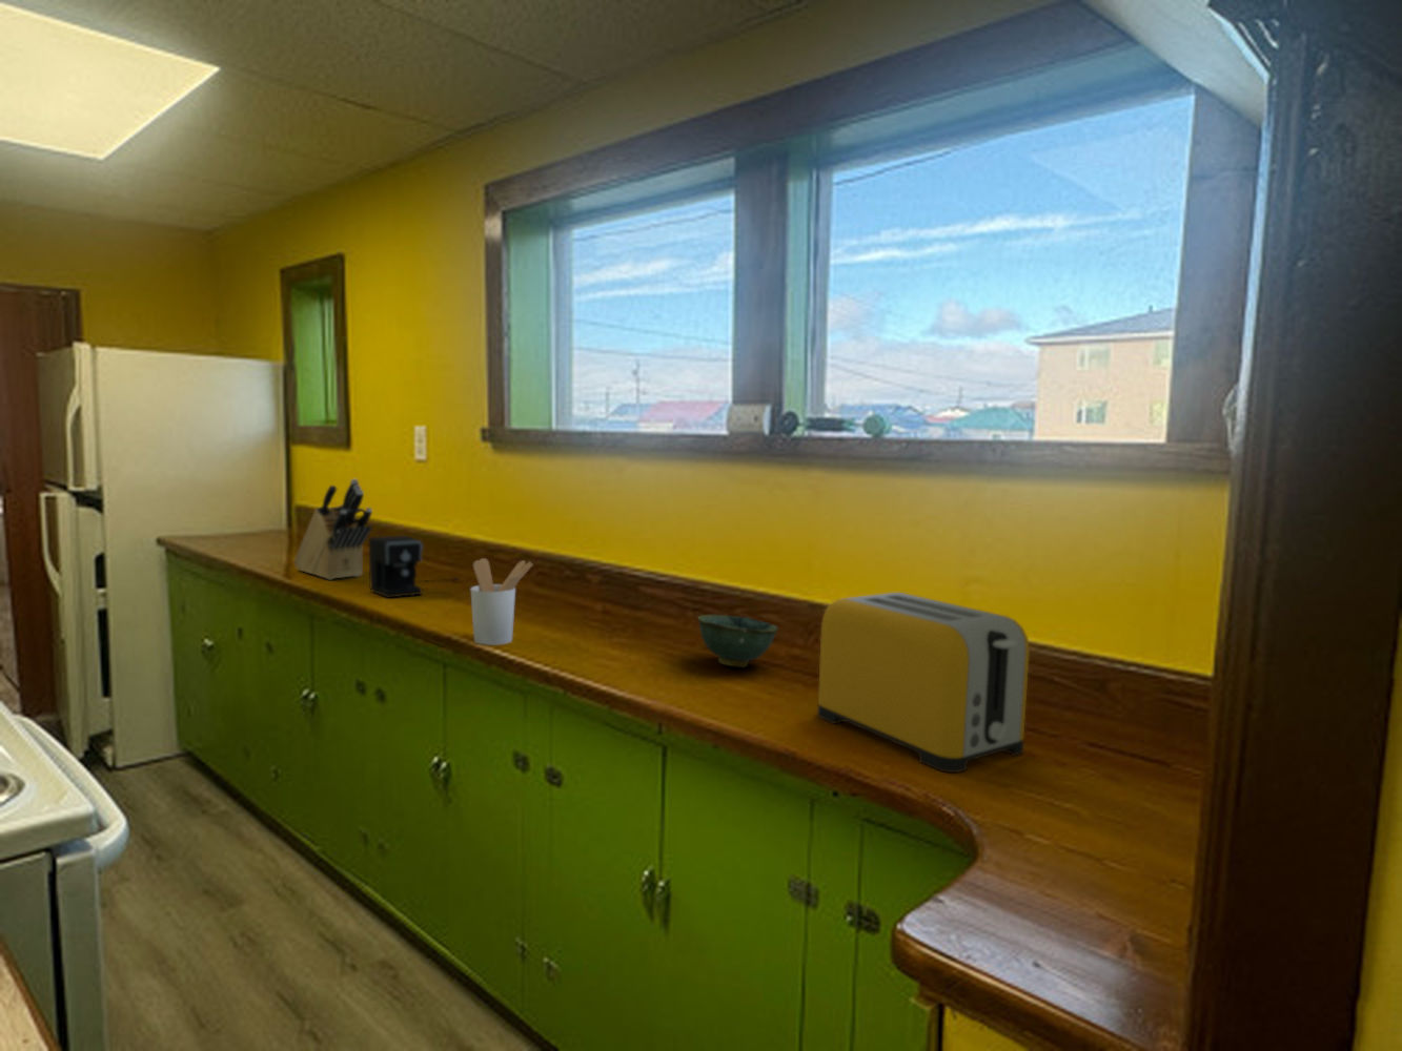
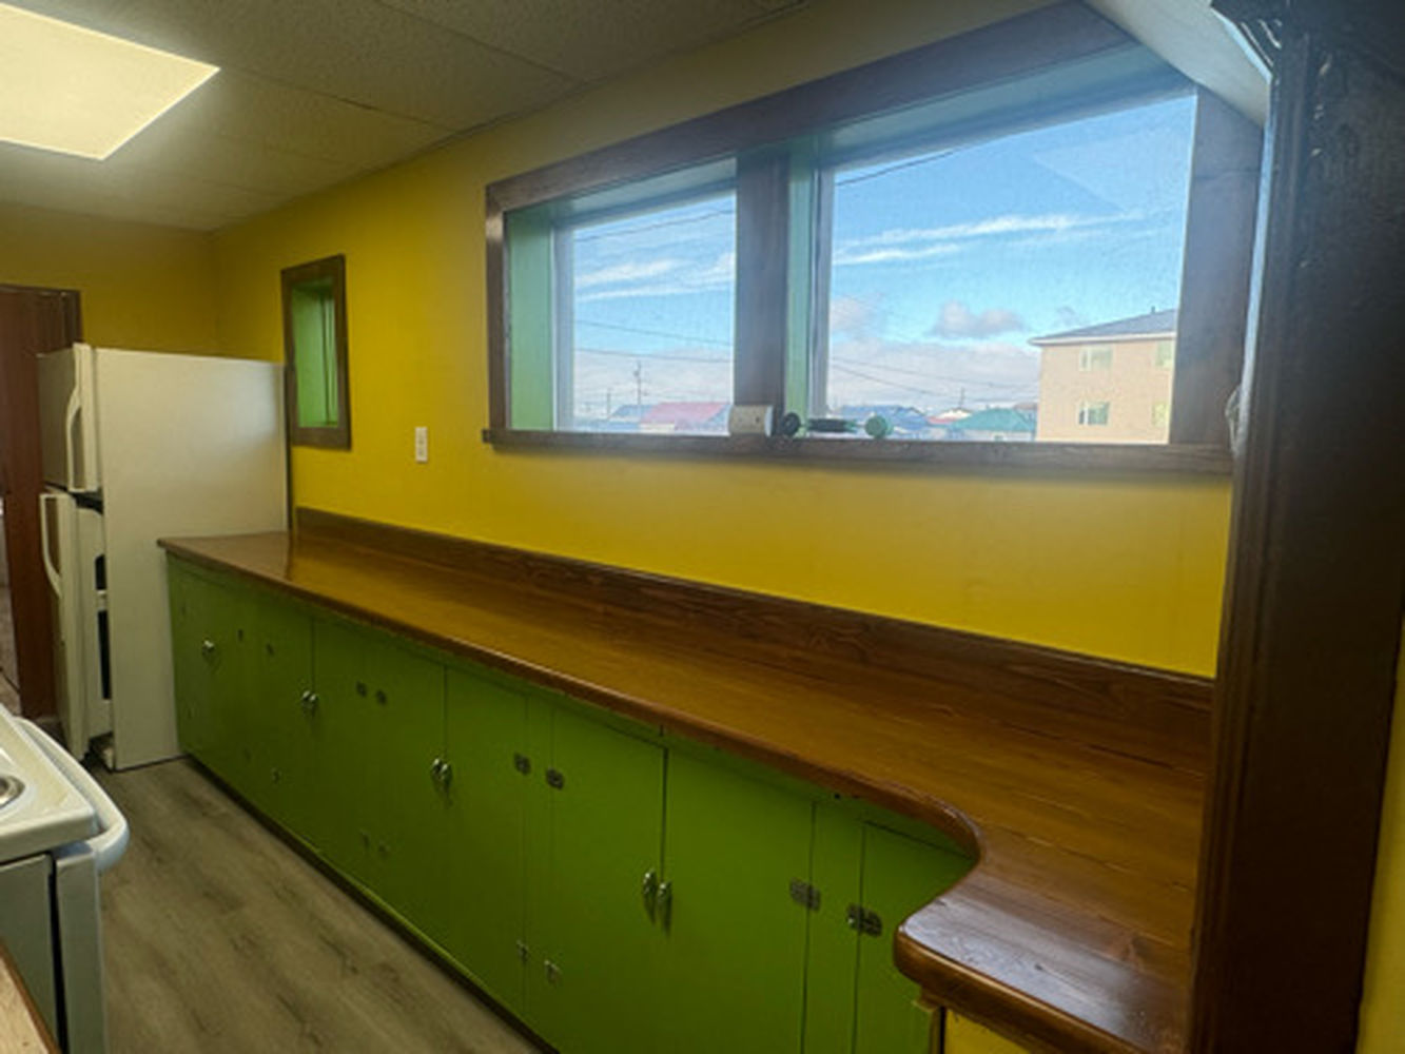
- utensil holder (503, 601)
- knife block (333, 527)
- toaster (923, 670)
- coffee maker (420, 561)
- bowl (737, 640)
